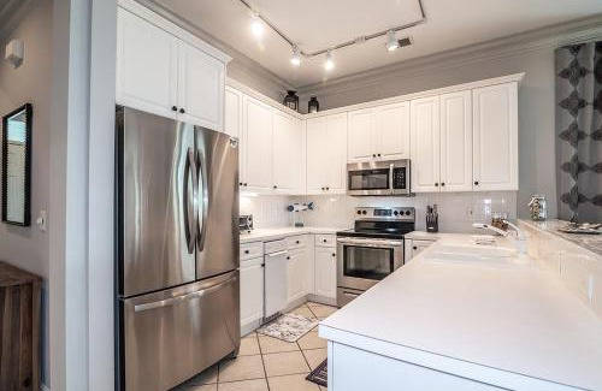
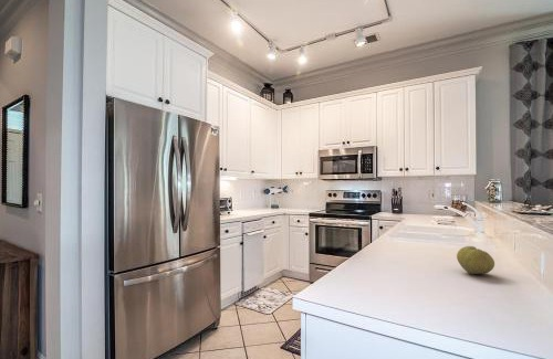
+ fruit (474, 260)
